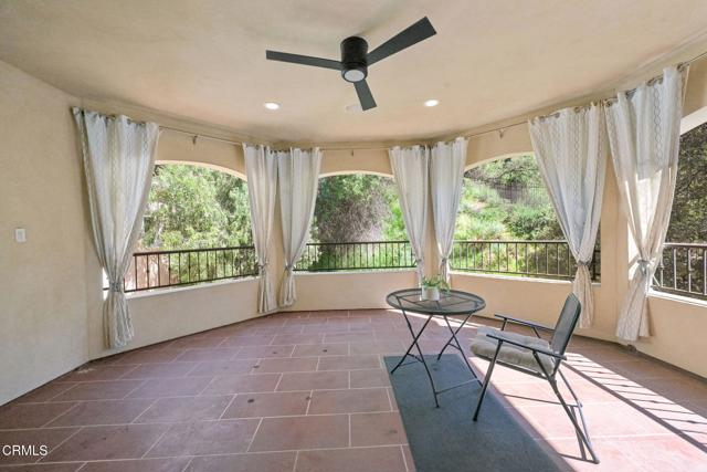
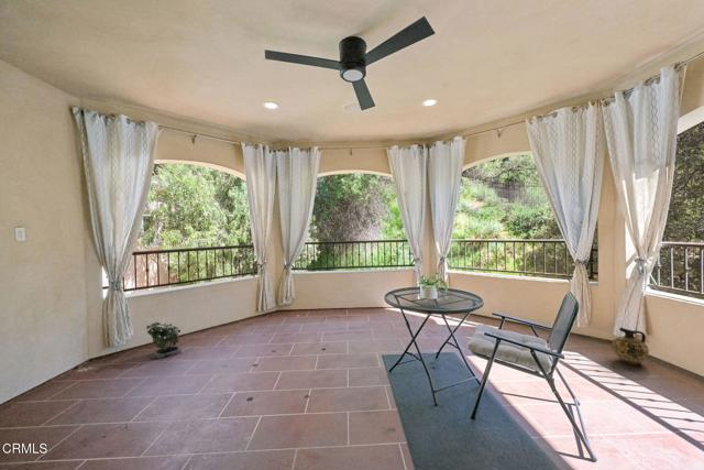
+ ceramic jug (629, 345)
+ potted plant (164, 336)
